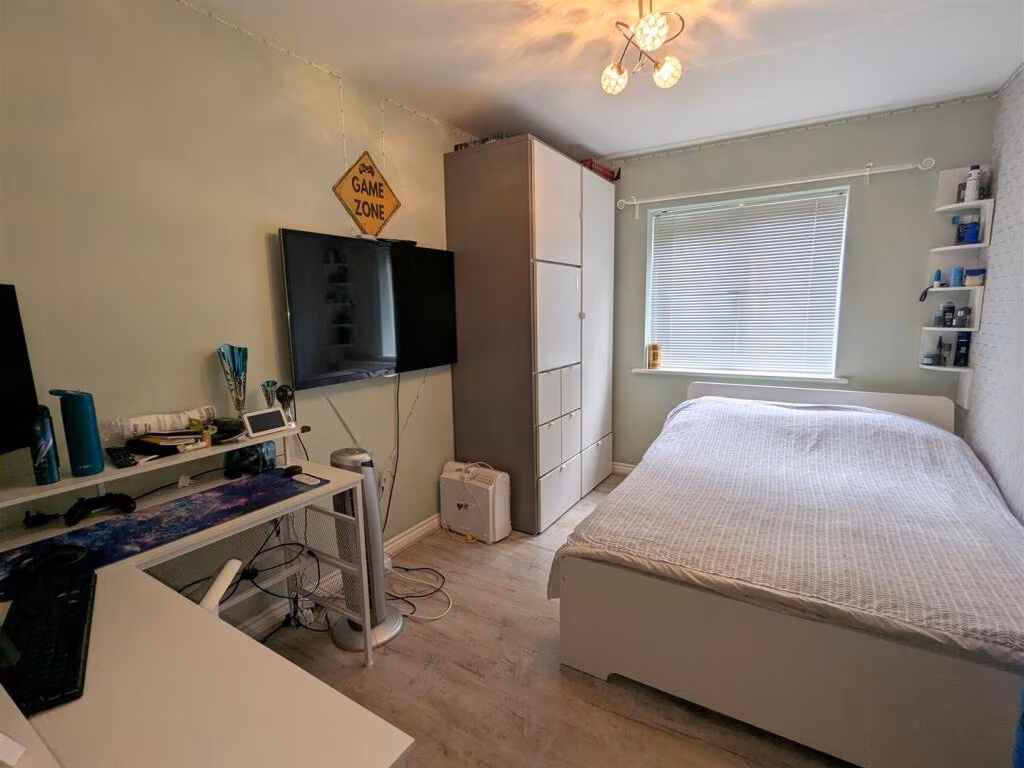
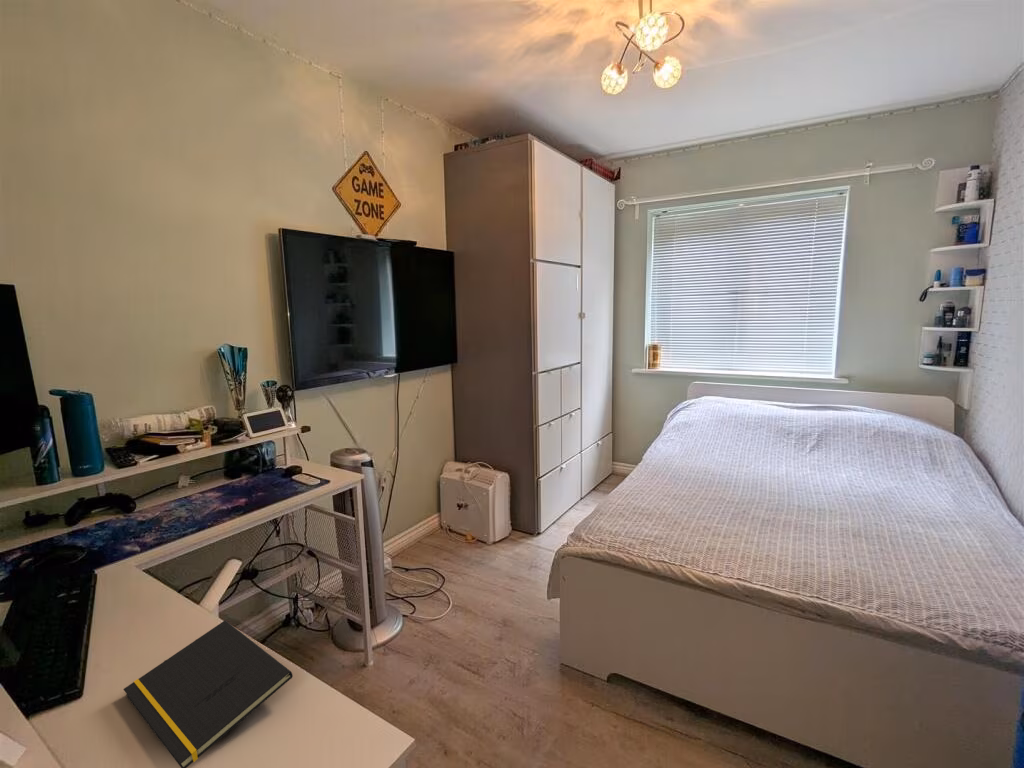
+ notepad (207, 683)
